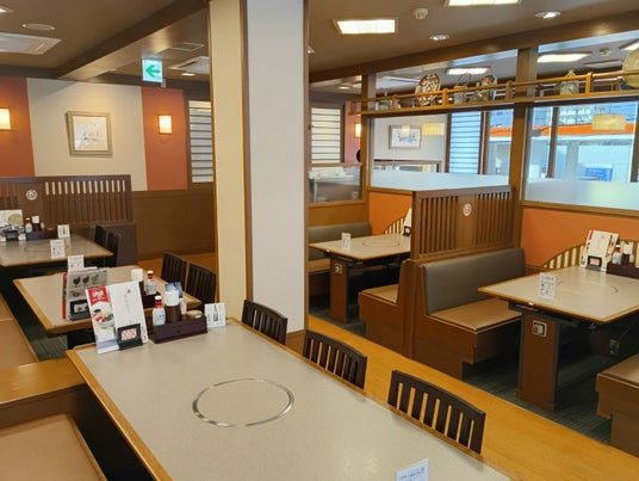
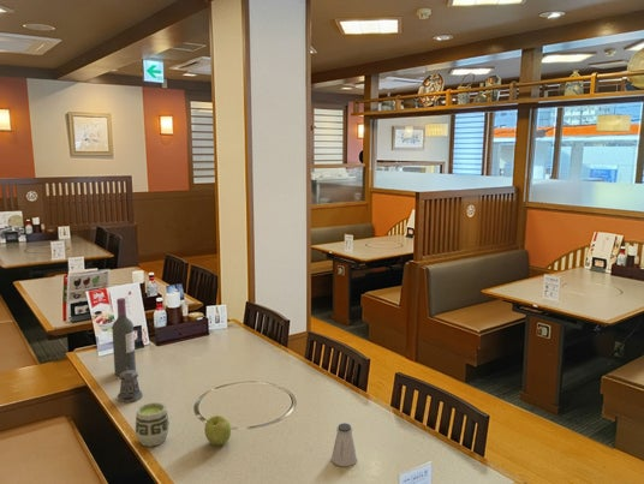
+ wine bottle (123, 336)
+ cup (151, 424)
+ apple (217, 430)
+ saltshaker (344, 442)
+ pepper shaker (129, 382)
